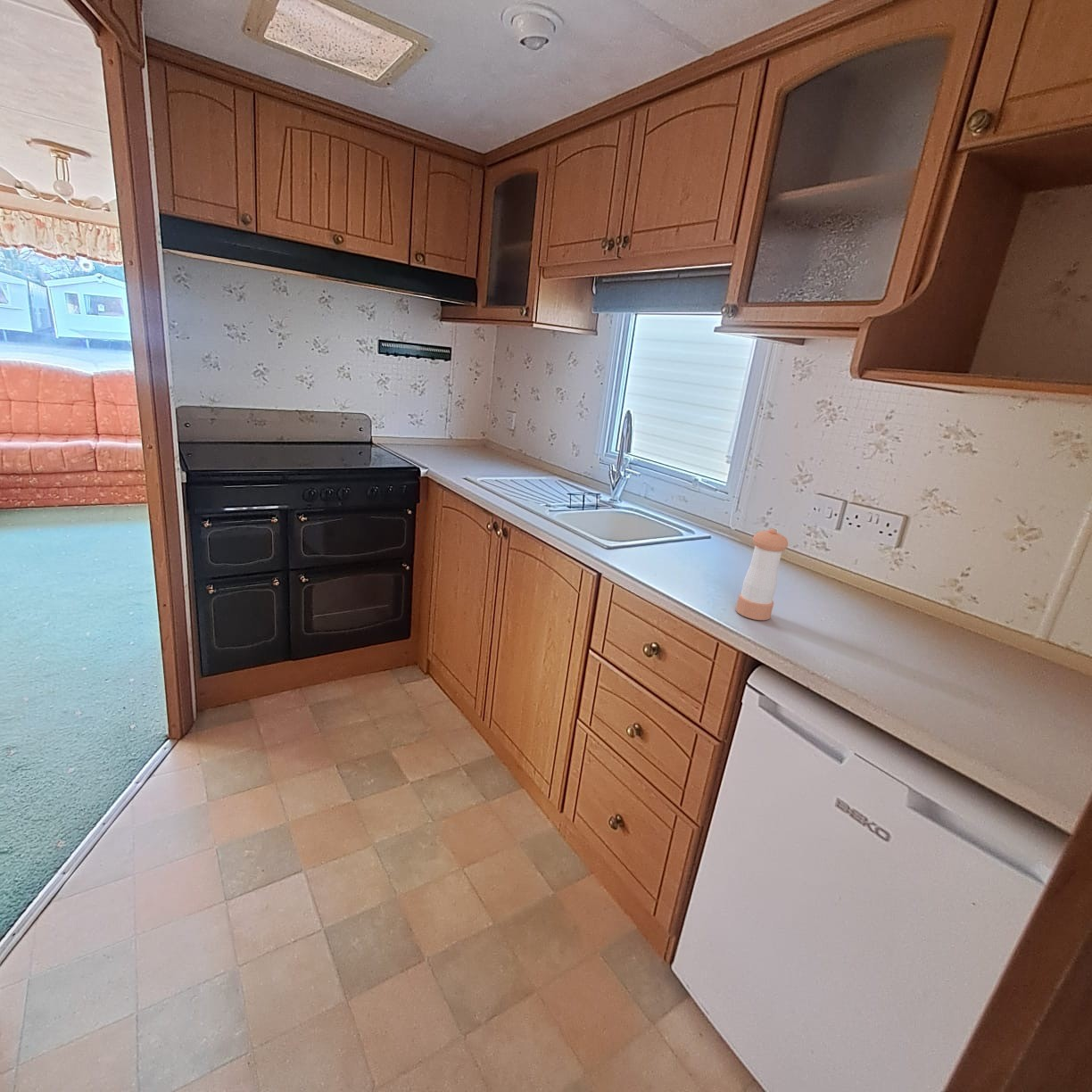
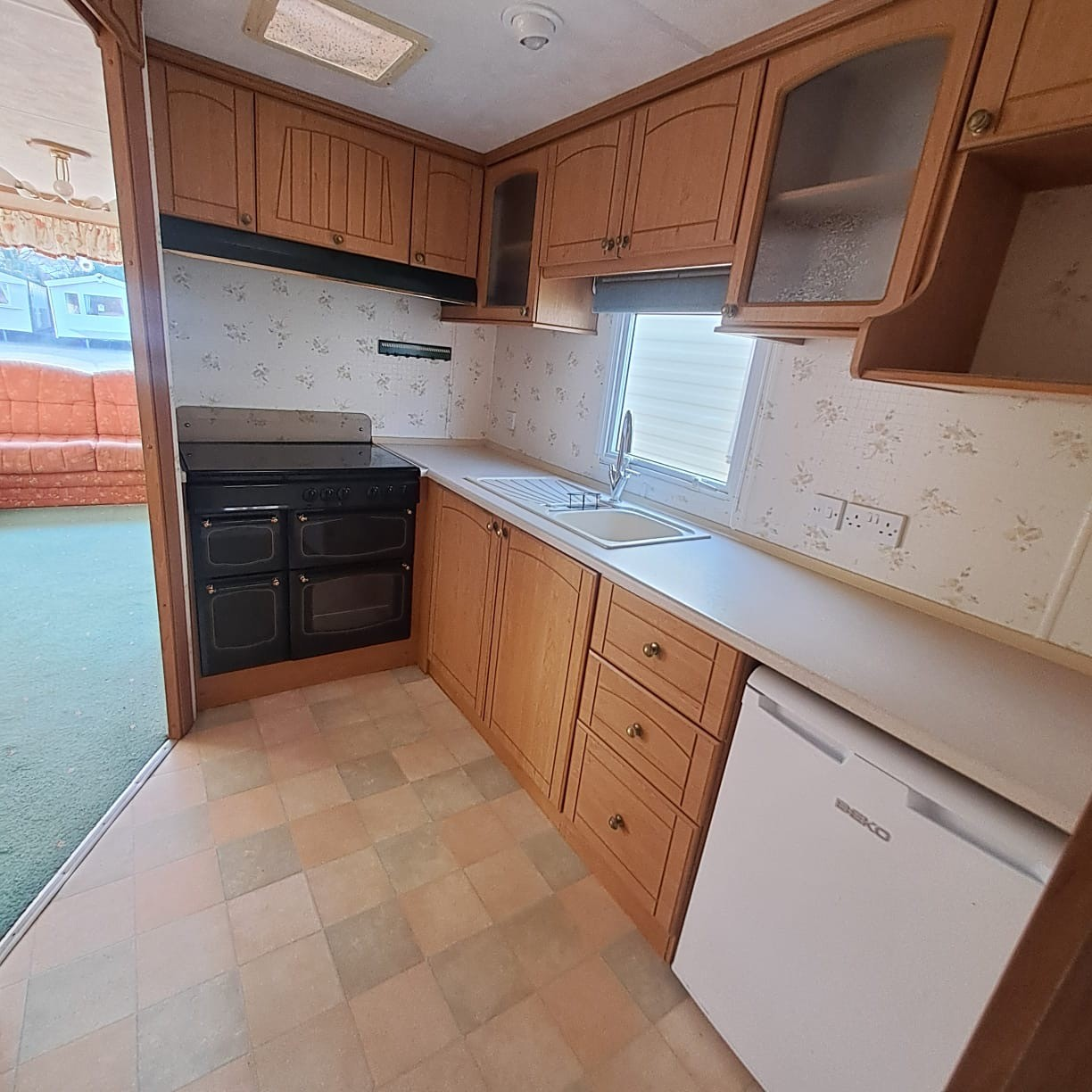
- pepper shaker (762, 572)
